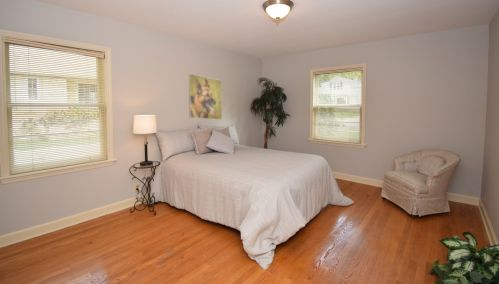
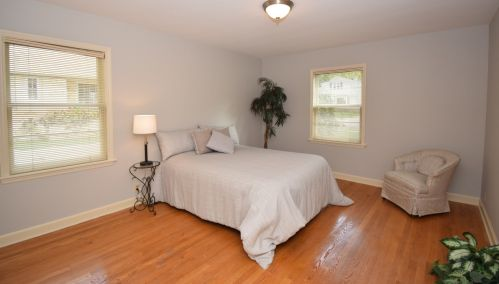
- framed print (206, 98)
